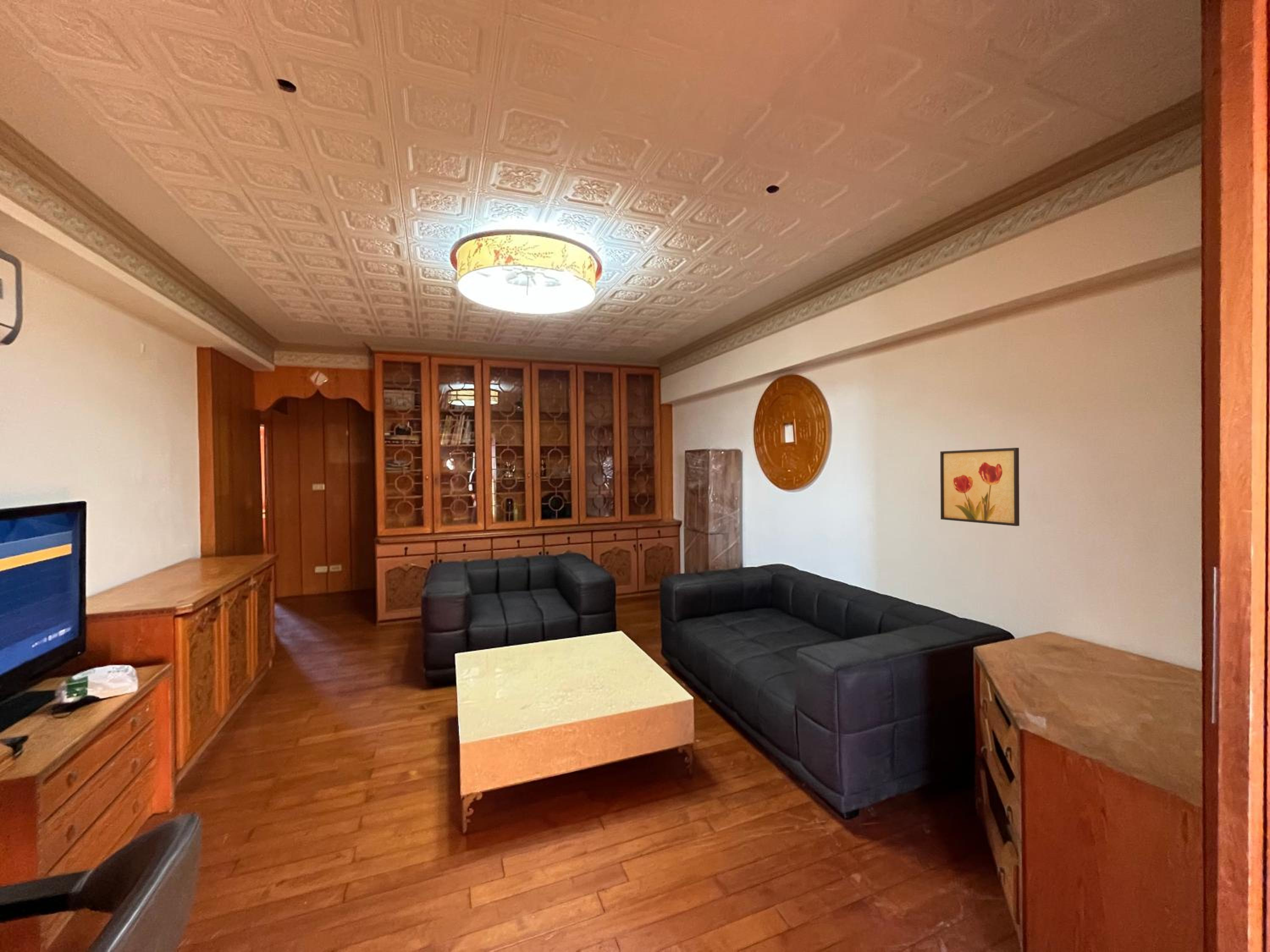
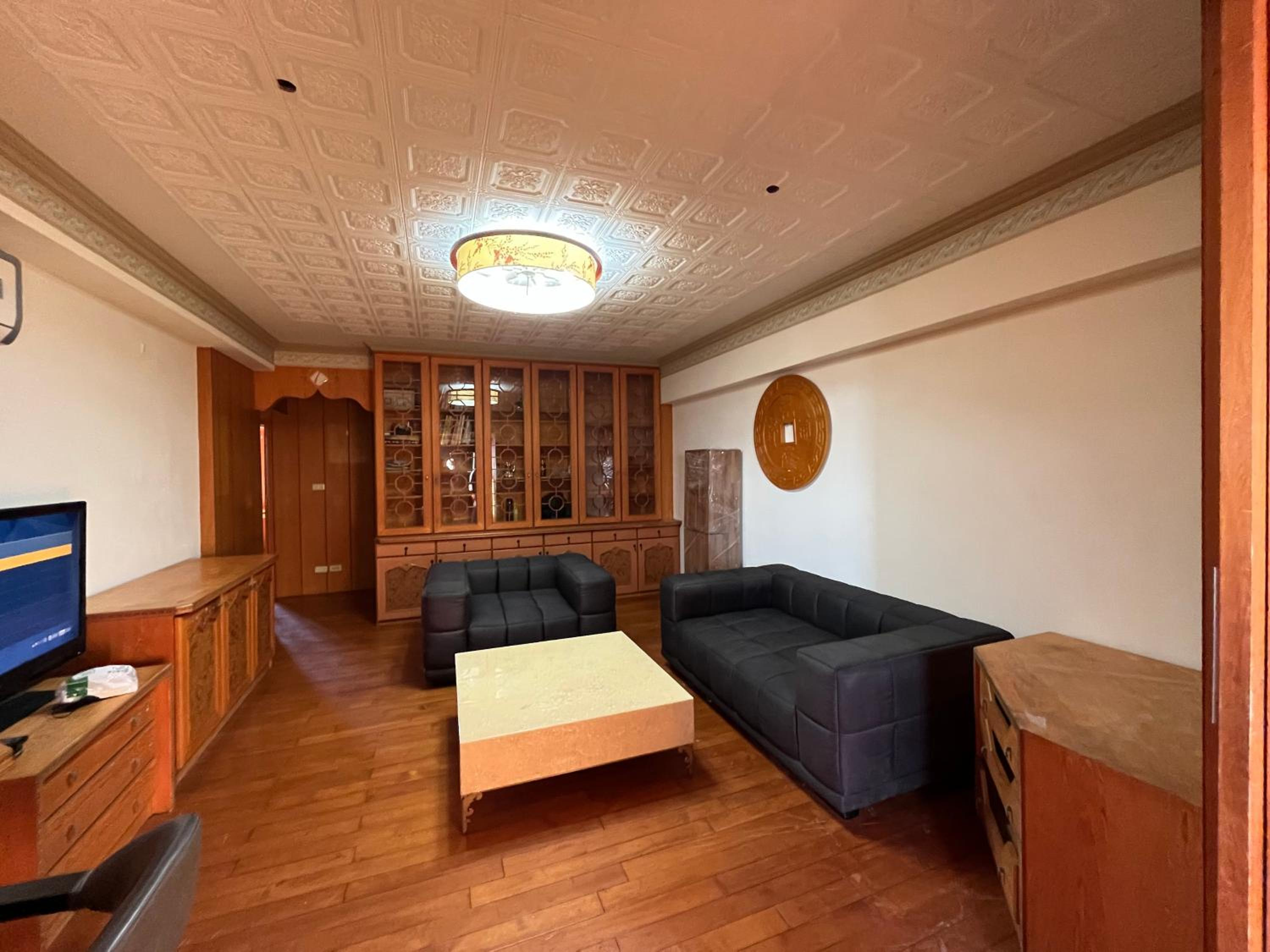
- wall art (978, 486)
